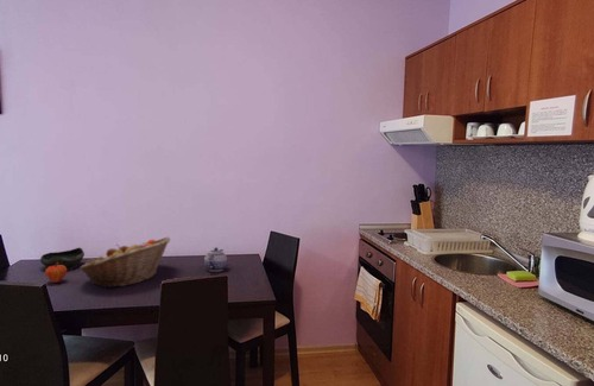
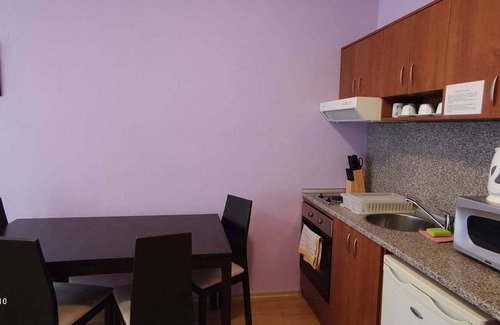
- fruit (56, 272)
- fruit basket (128, 259)
- teapot (215, 258)
- bowl (63, 258)
